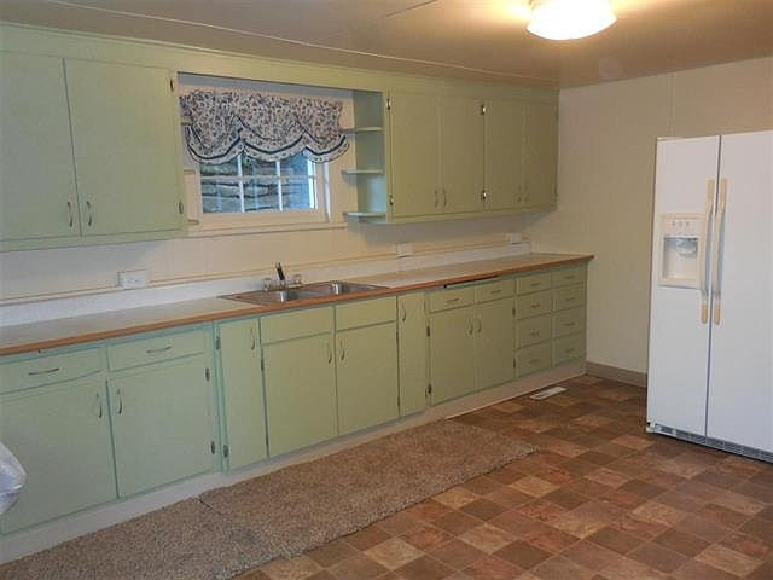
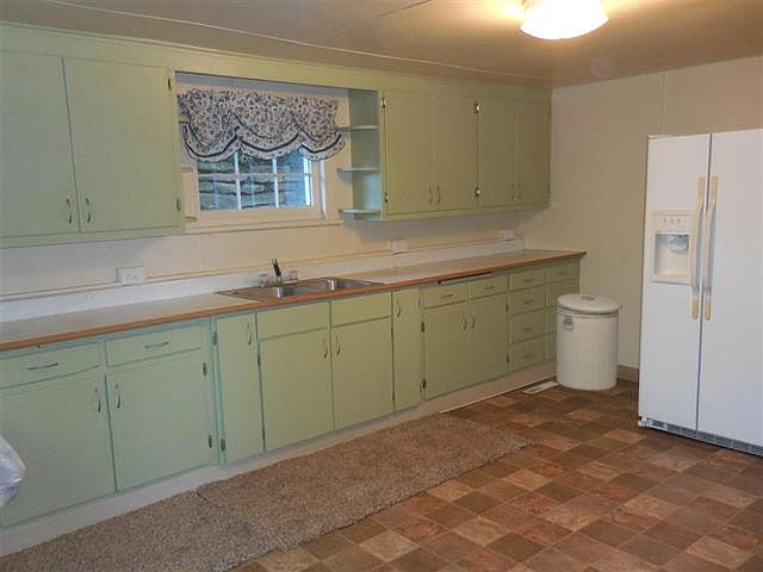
+ can (588, 340)
